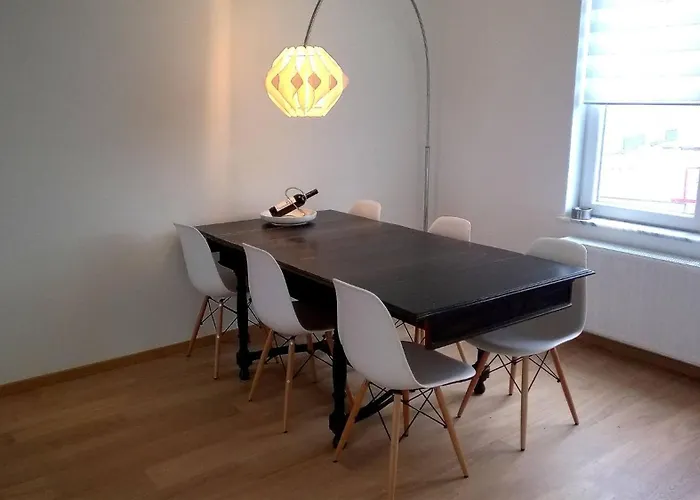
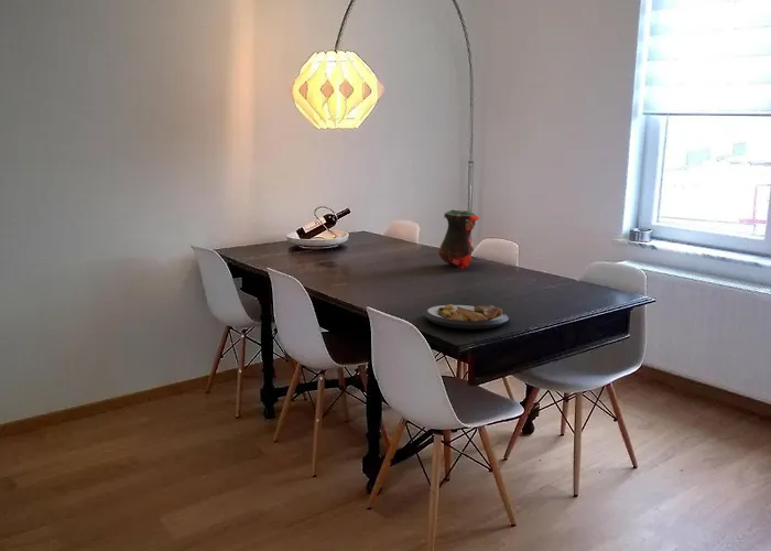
+ plate (465, 313)
+ vase (456, 238)
